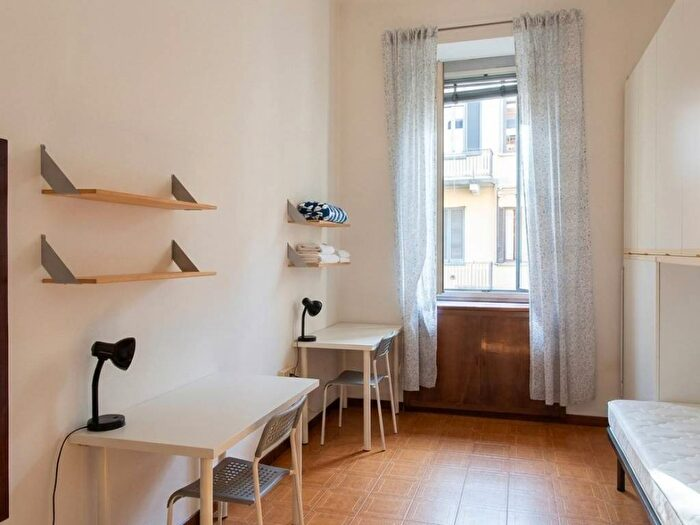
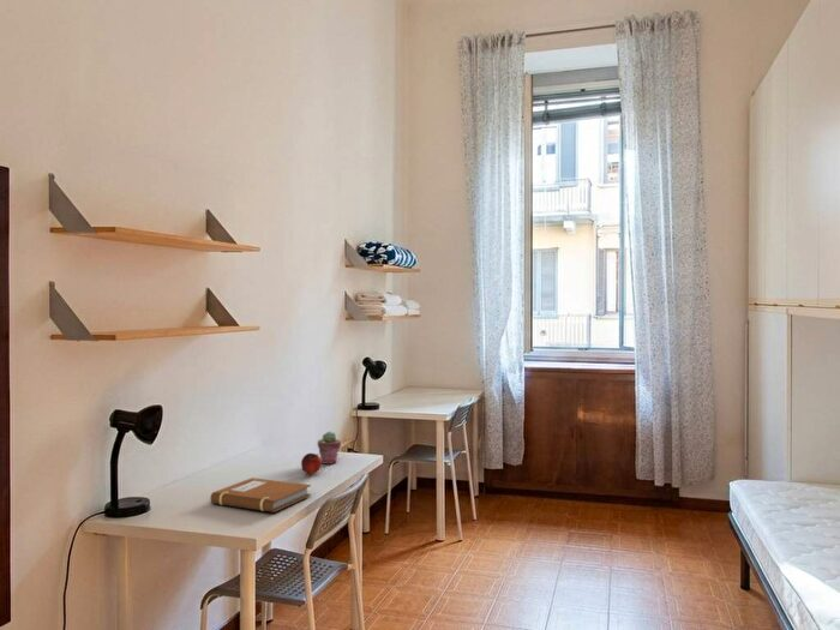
+ potted succulent (329, 446)
+ notebook (259, 493)
+ apple (311, 463)
